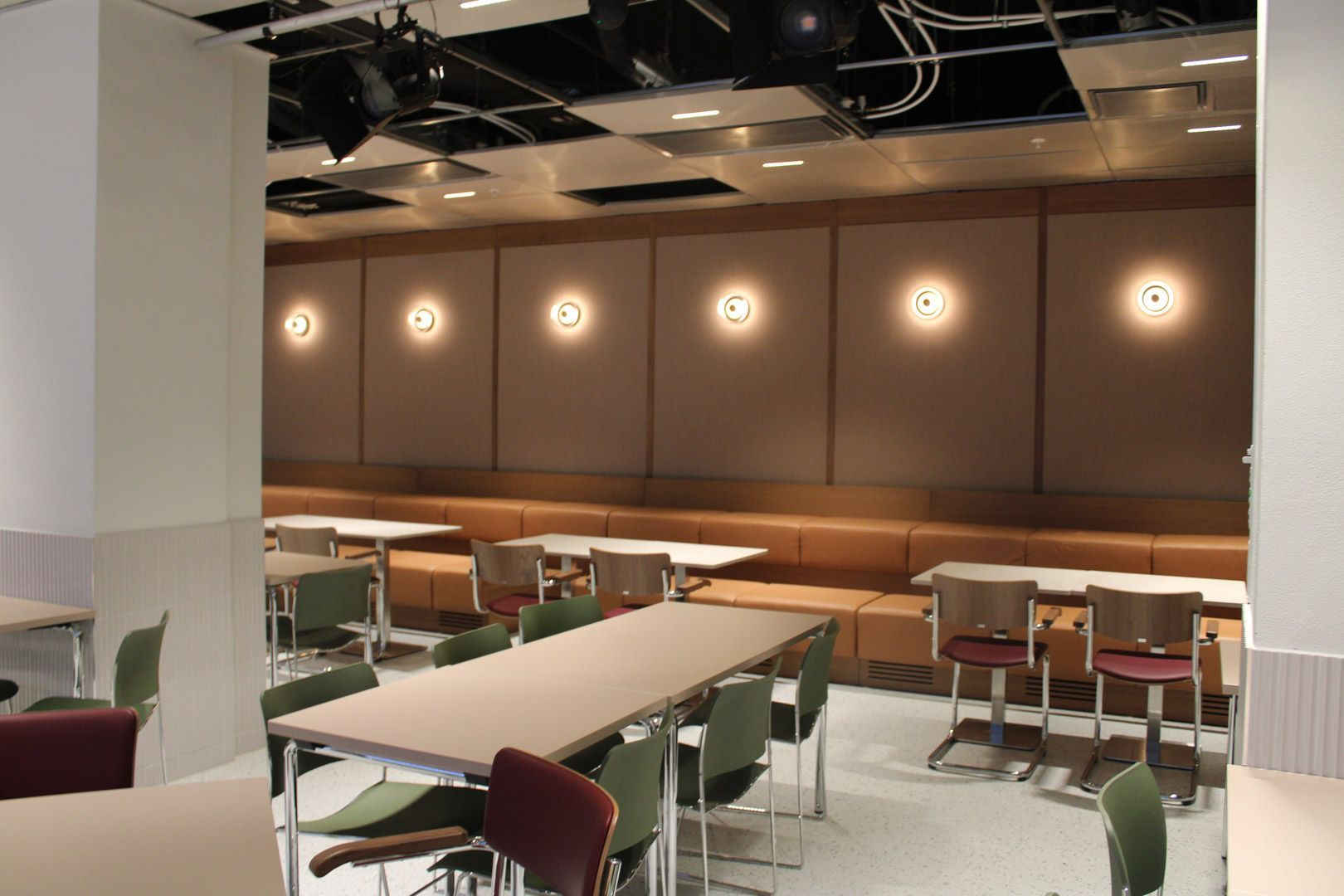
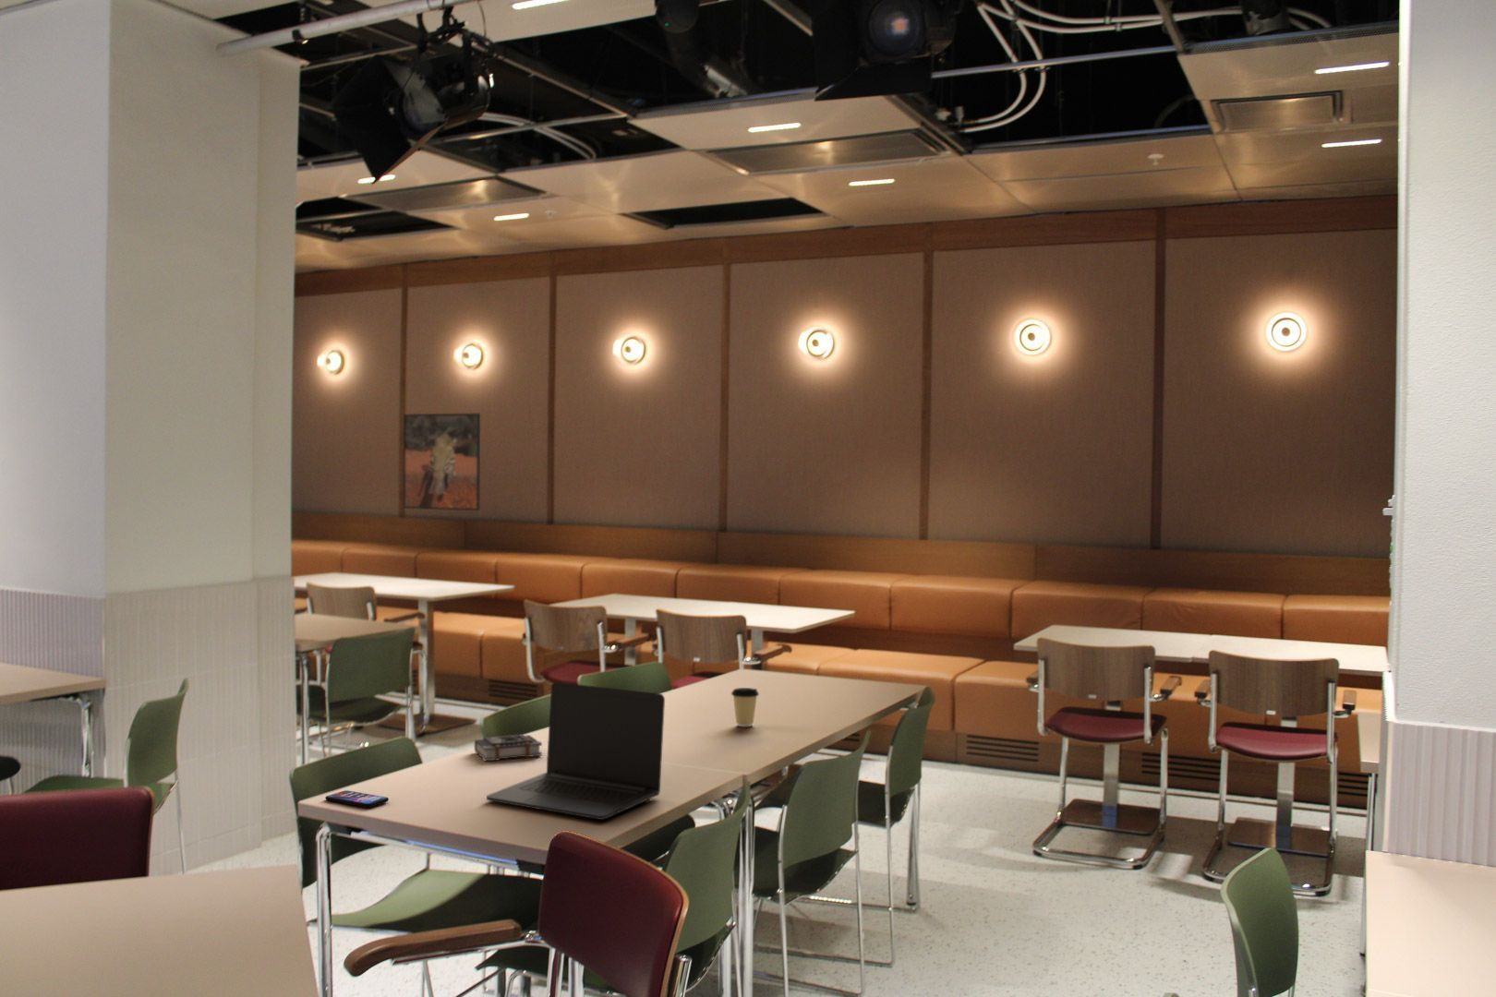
+ coffee cup (745, 707)
+ laptop (575, 747)
+ book (506, 746)
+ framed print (441, 462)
+ smartphone (356, 799)
